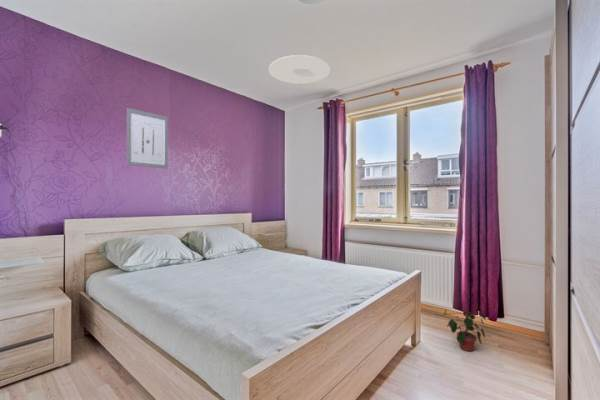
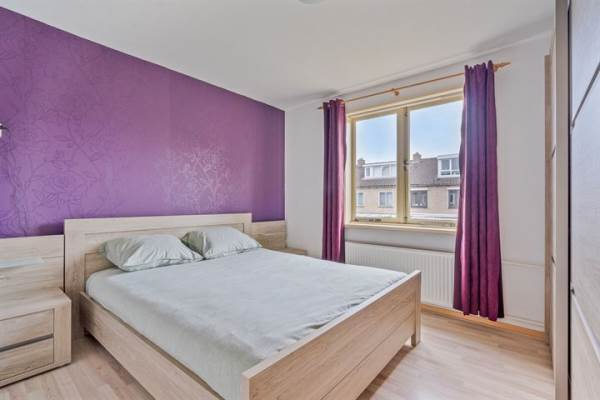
- wall art (148, 139)
- potted plant (464, 324)
- ceiling light (299, 68)
